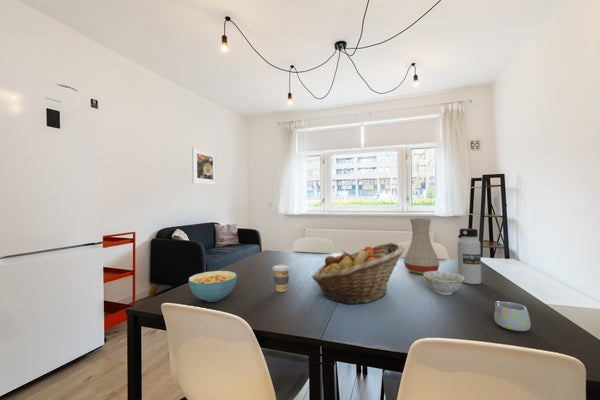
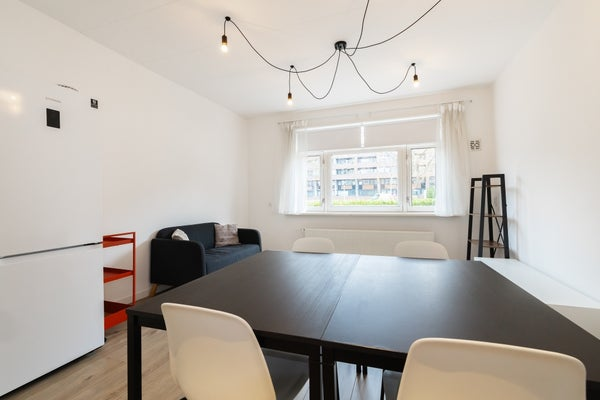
- vase (420, 245)
- cereal bowl (213, 288)
- water bottle (468, 255)
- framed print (205, 167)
- mug (508, 314)
- fruit basket (358, 268)
- coffee cup (281, 278)
- bowl (443, 284)
